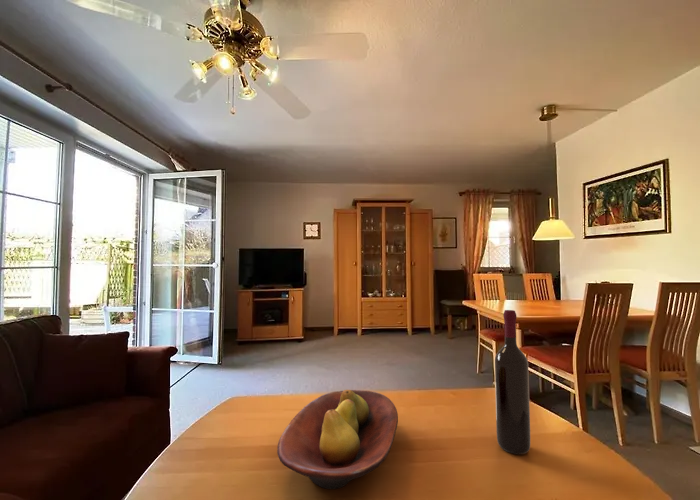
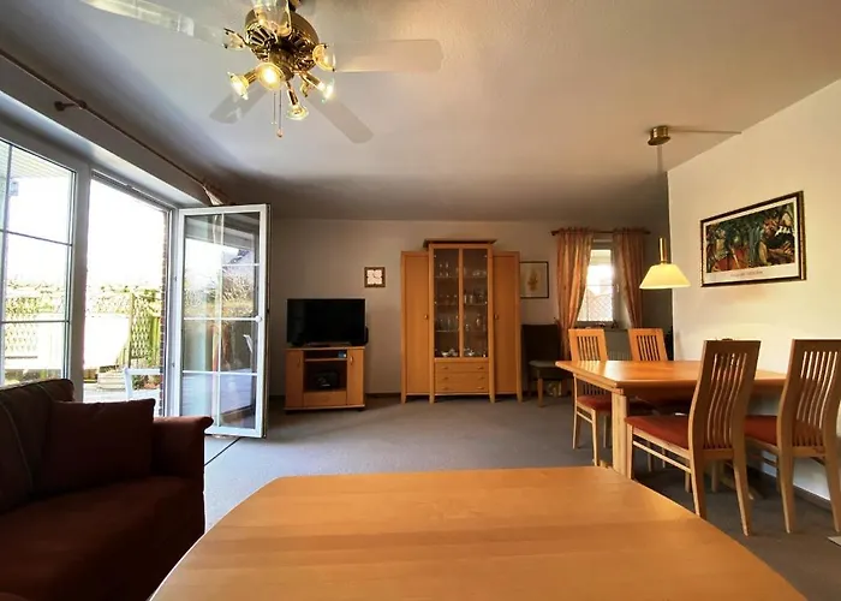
- fruit bowl (343, 424)
- wine bottle (511, 378)
